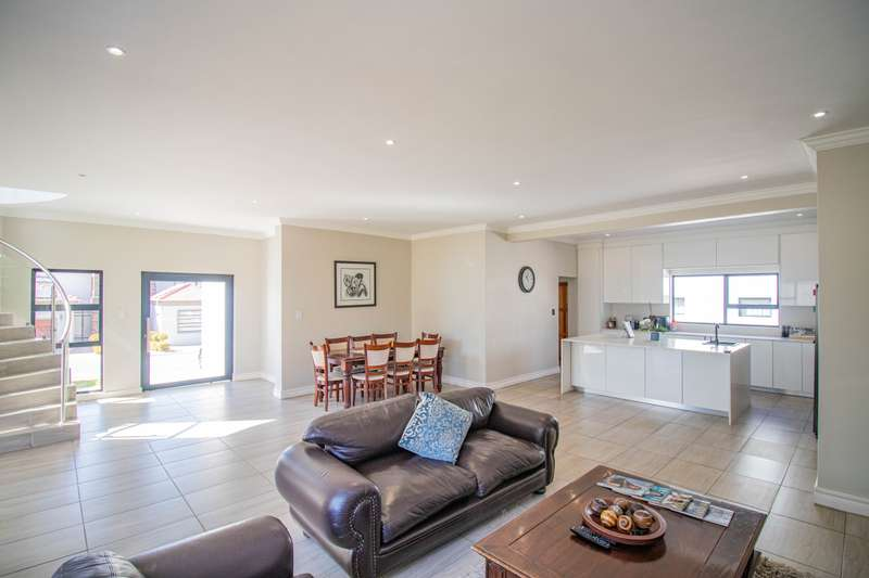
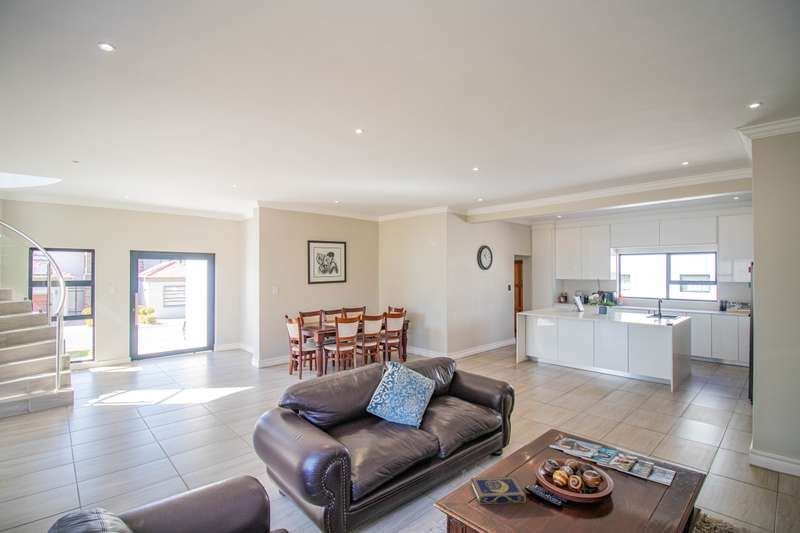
+ book (498, 490)
